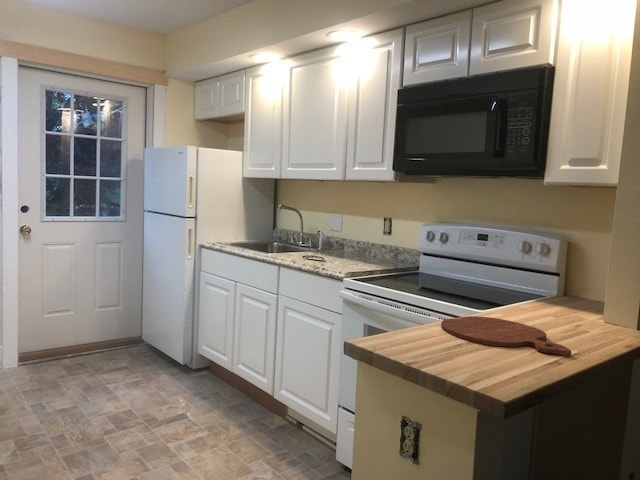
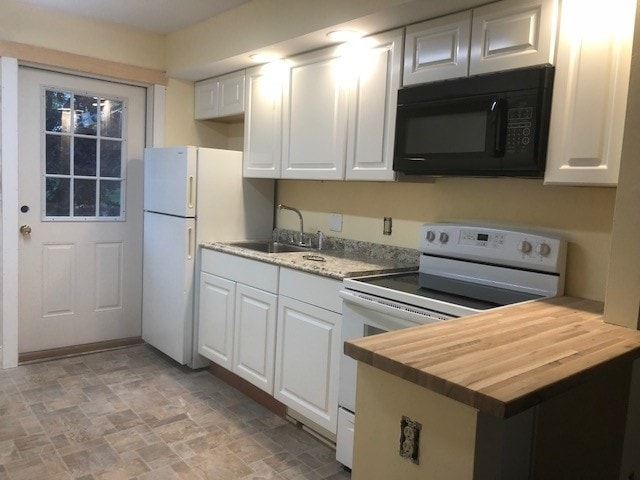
- cutting board (507, 334)
